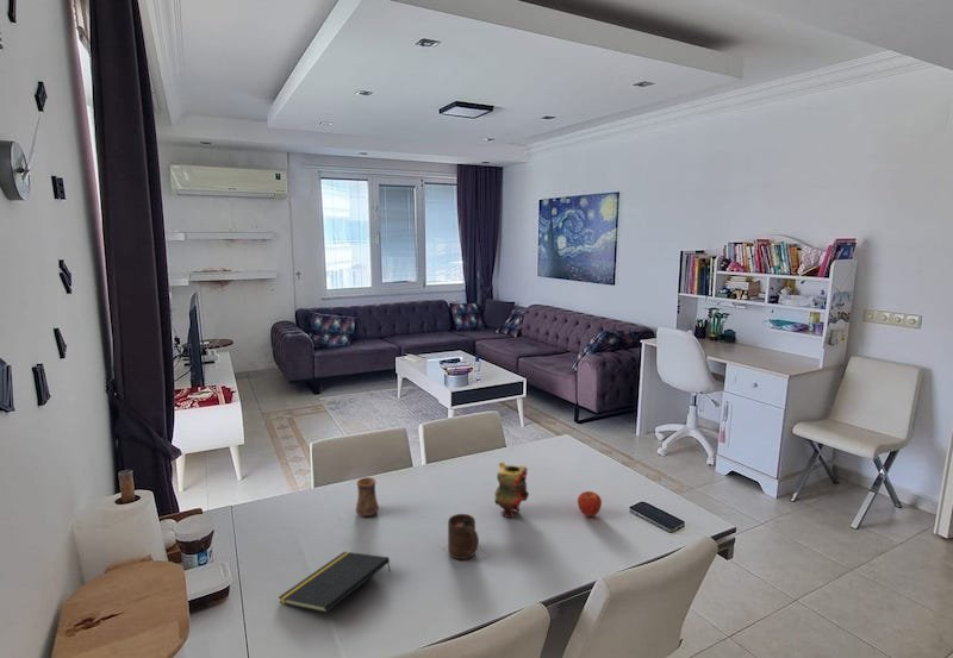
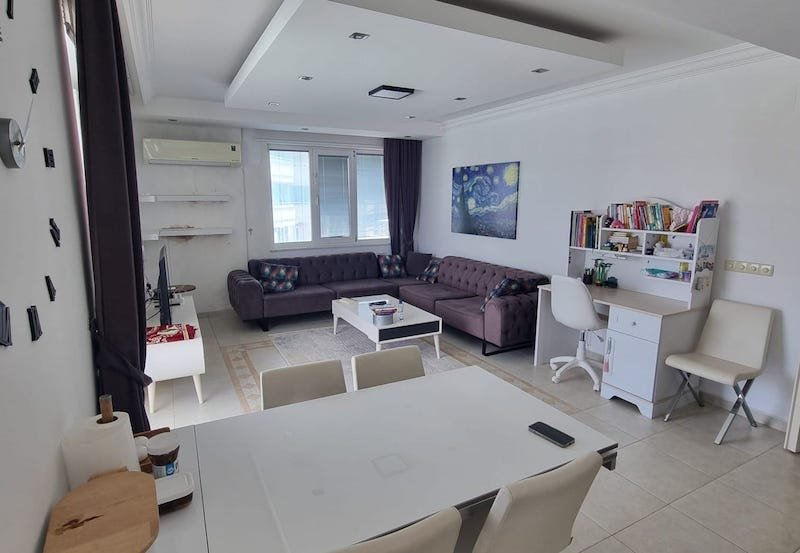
- fruit (588, 503)
- cup (367, 496)
- notepad (336, 578)
- teapot (511, 488)
- cup (465, 538)
